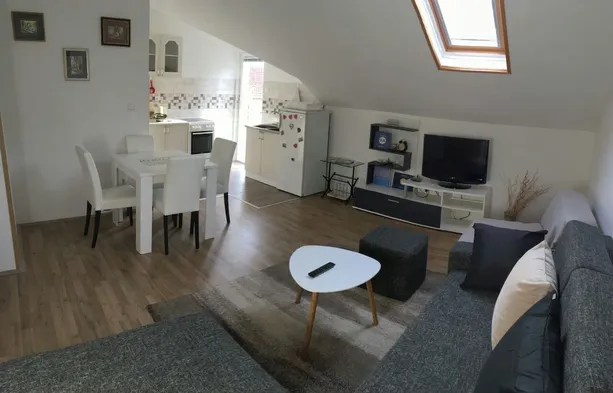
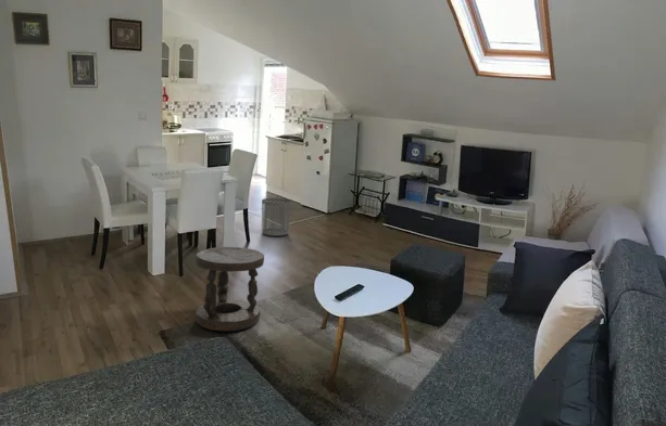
+ waste bin (275, 217)
+ stool (227, 286)
